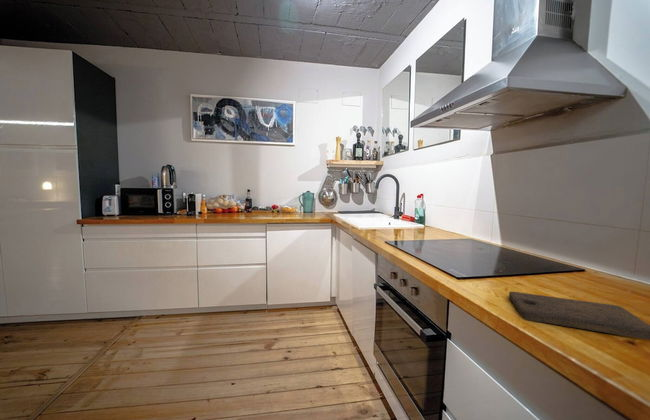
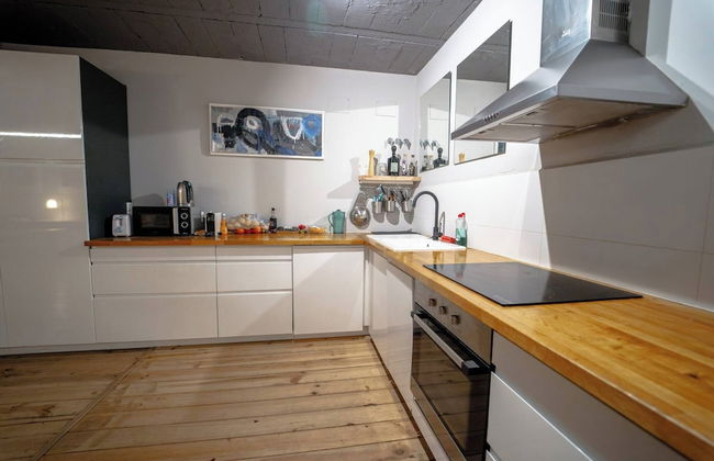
- cutting board (573, 312)
